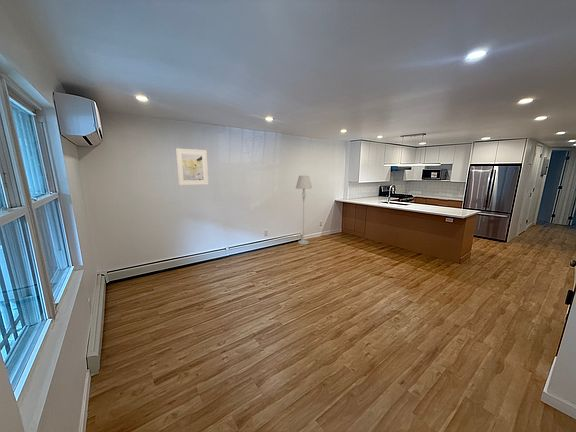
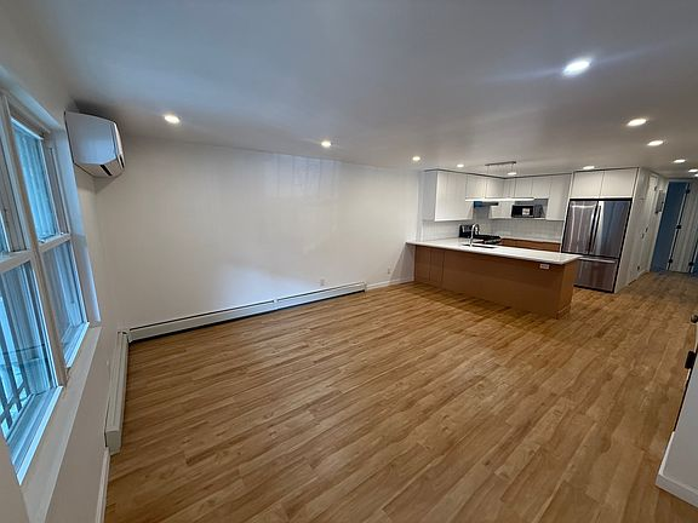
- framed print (192, 167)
- floor lamp (303, 210)
